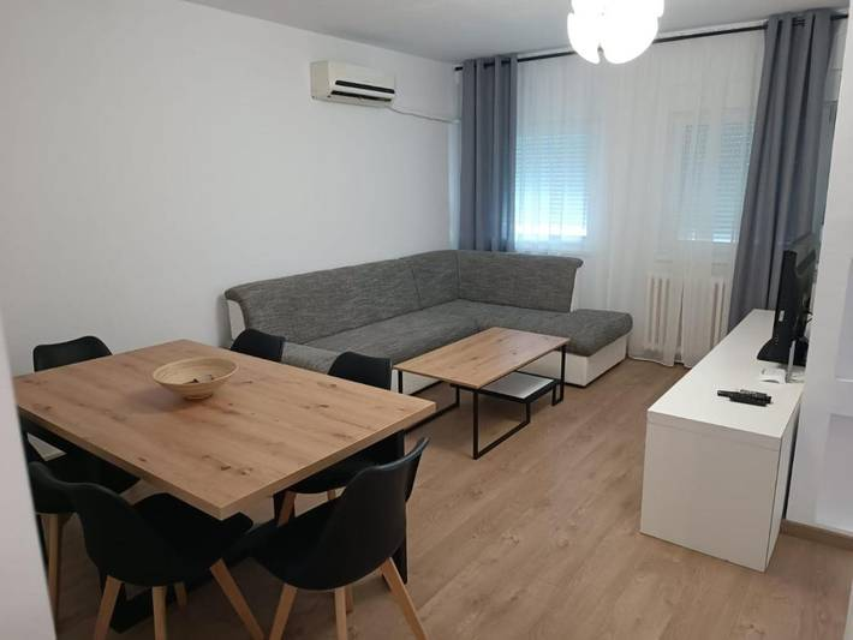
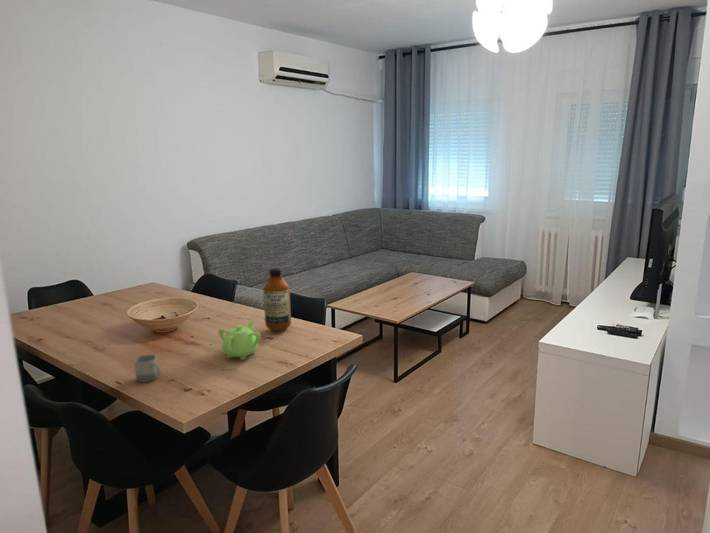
+ cup (149, 368)
+ teapot (240, 340)
+ bottle (277, 299)
